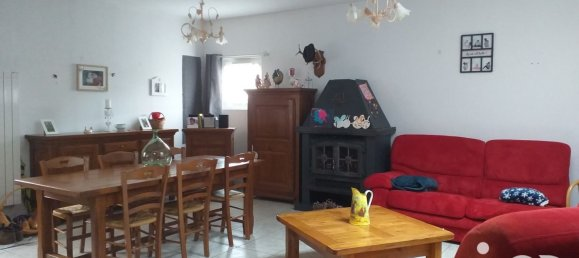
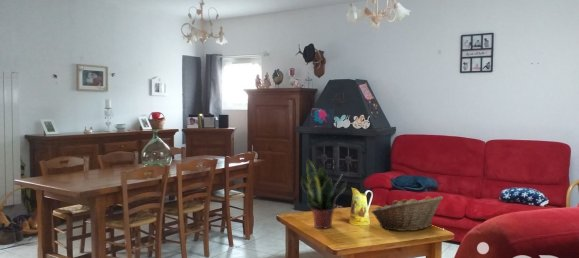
+ potted plant (323, 192)
+ fruit basket (407, 210)
